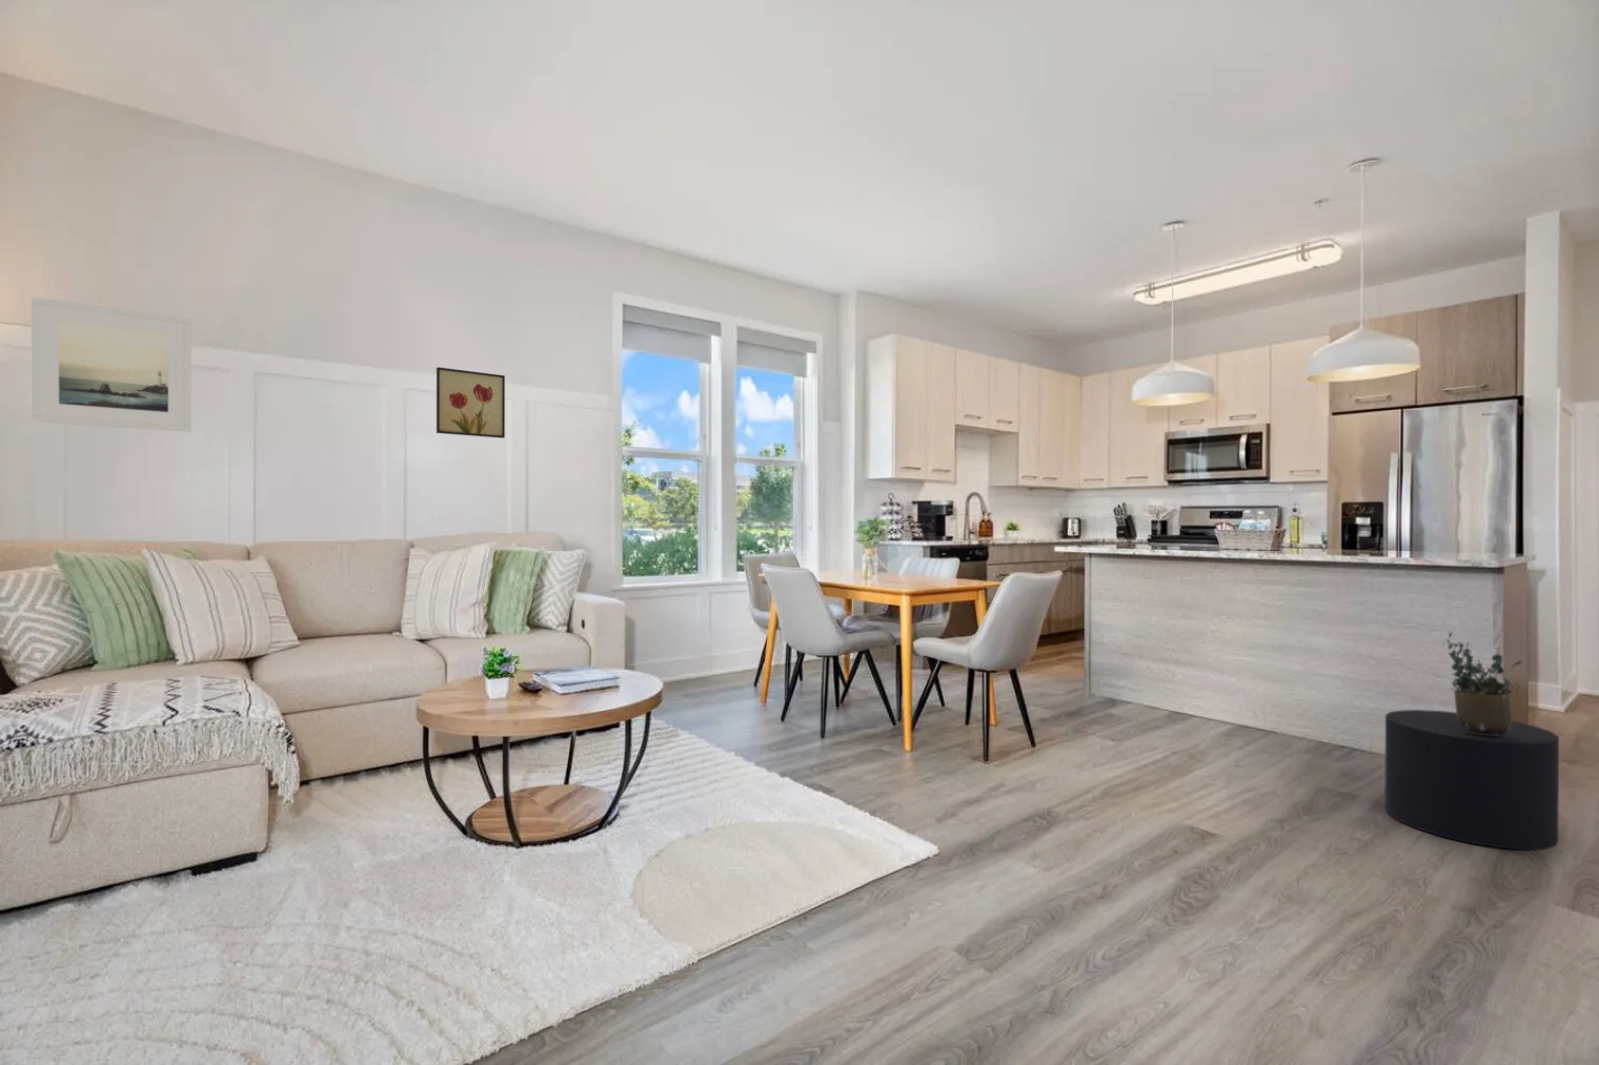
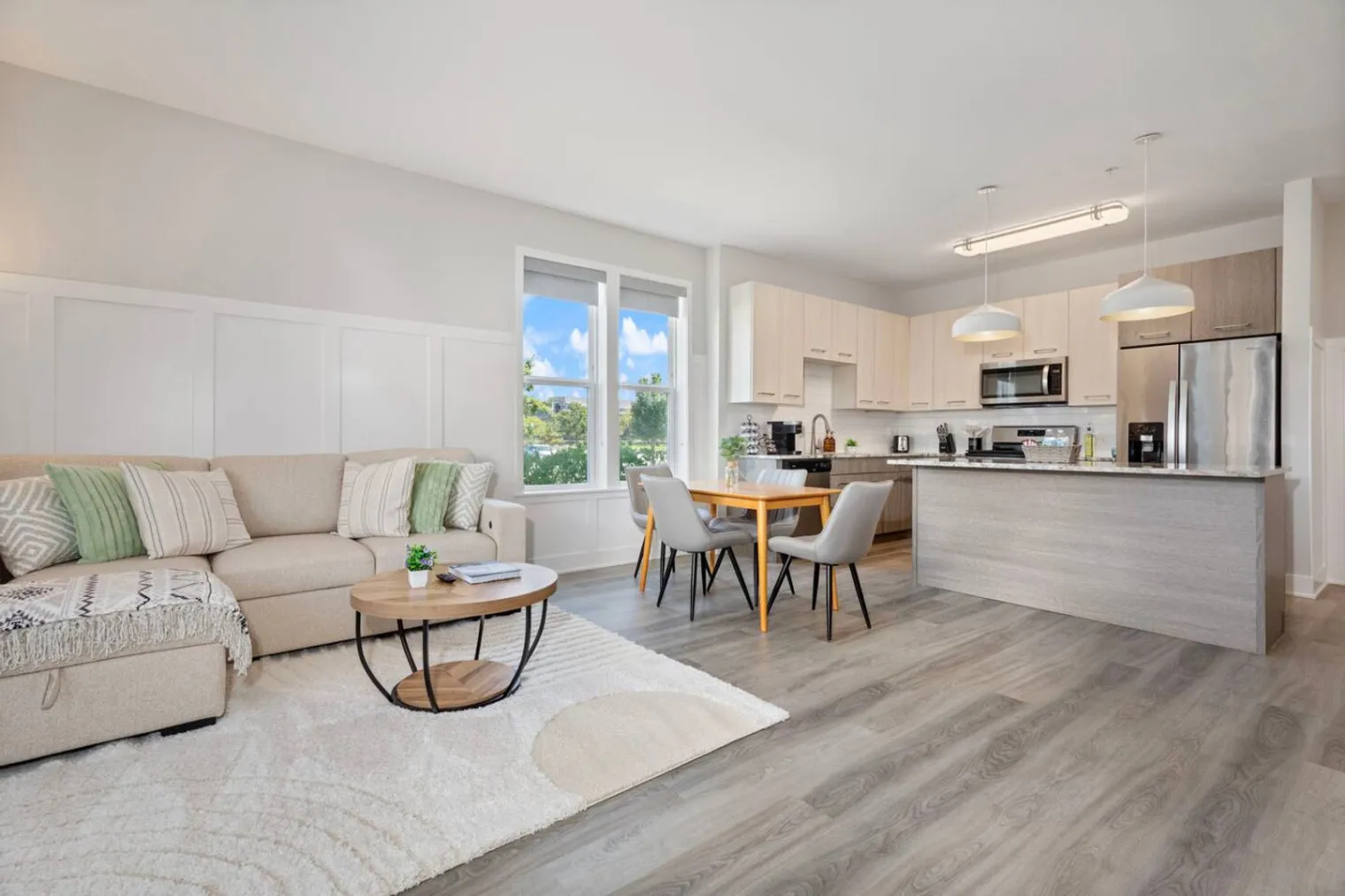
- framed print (114, 367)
- stool (1467, 774)
- wall art (471, 404)
- potted plant (1475, 680)
